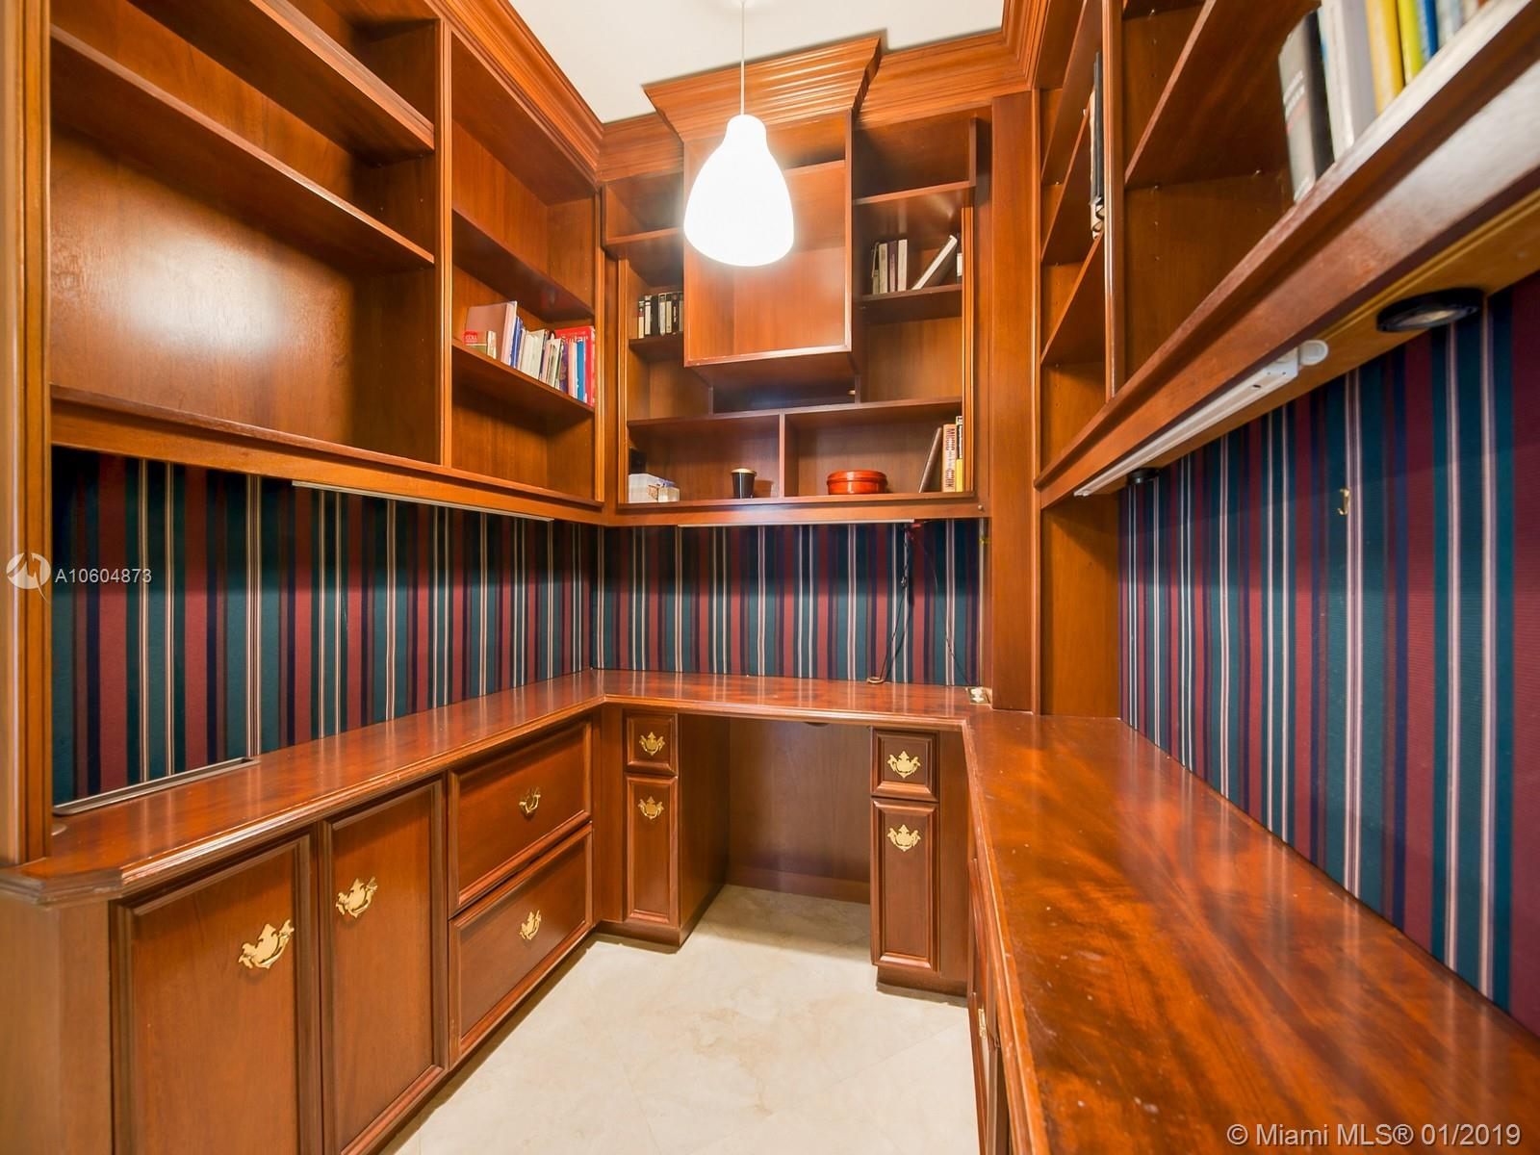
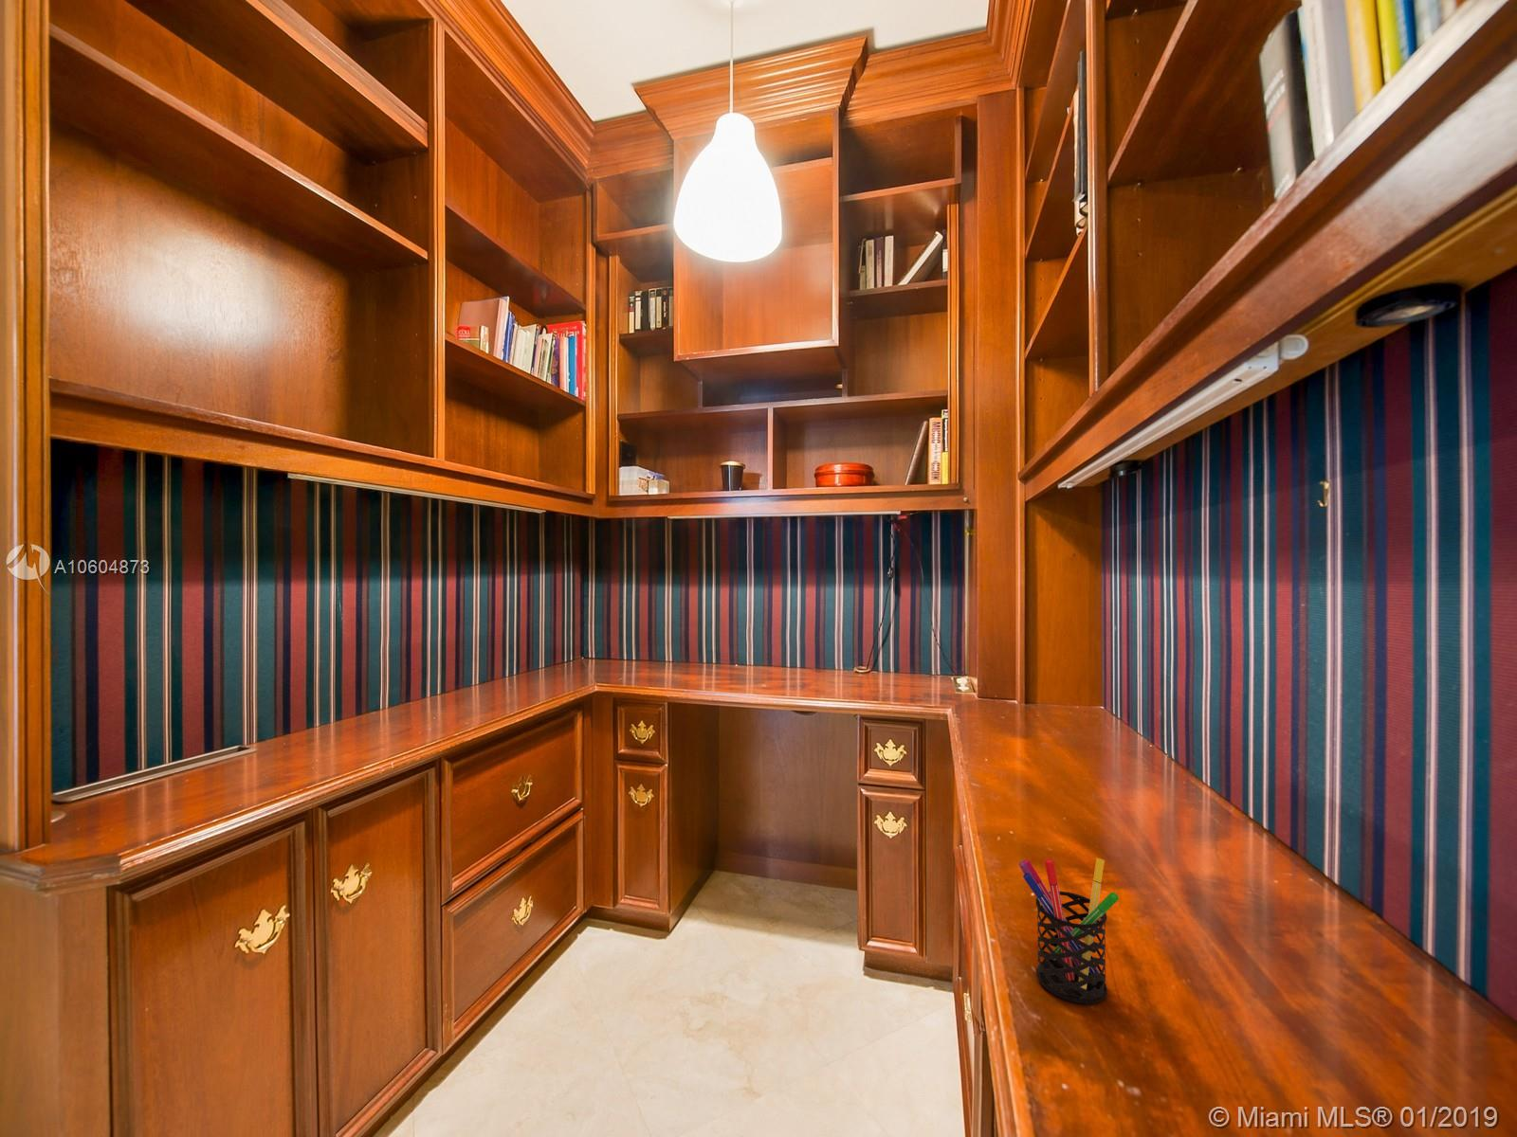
+ pen holder (1074, 923)
